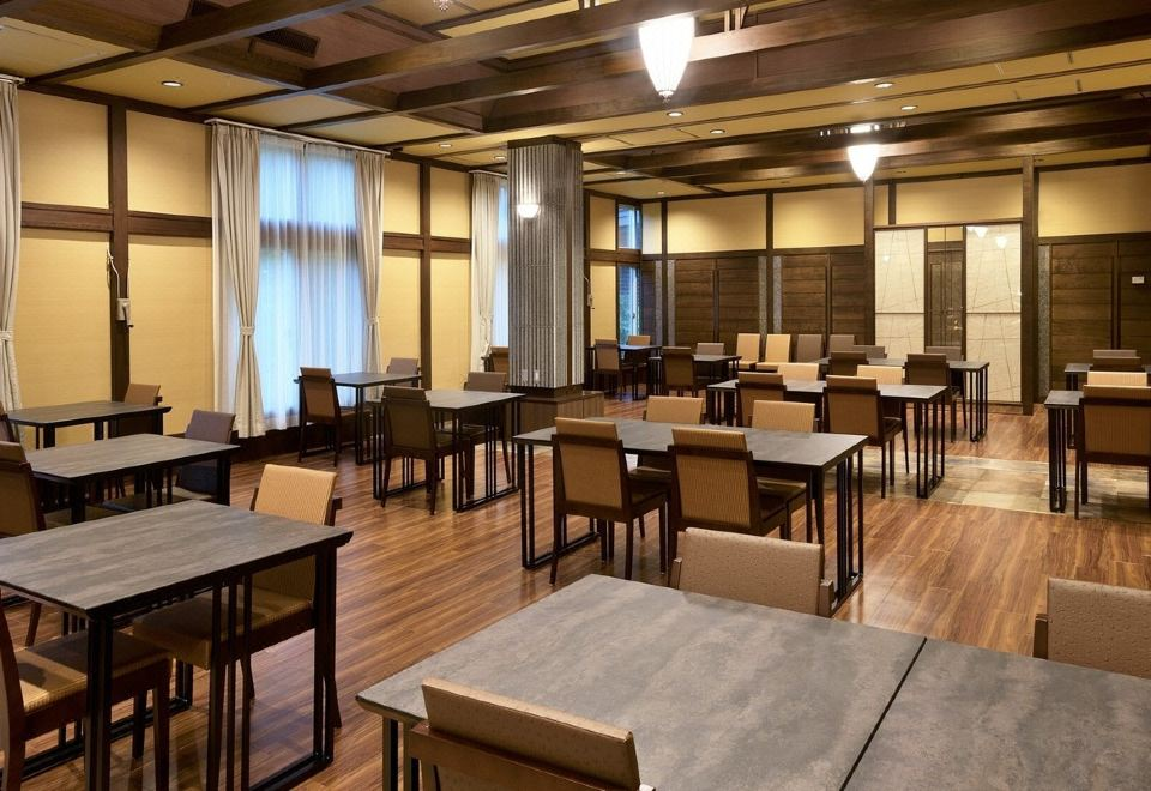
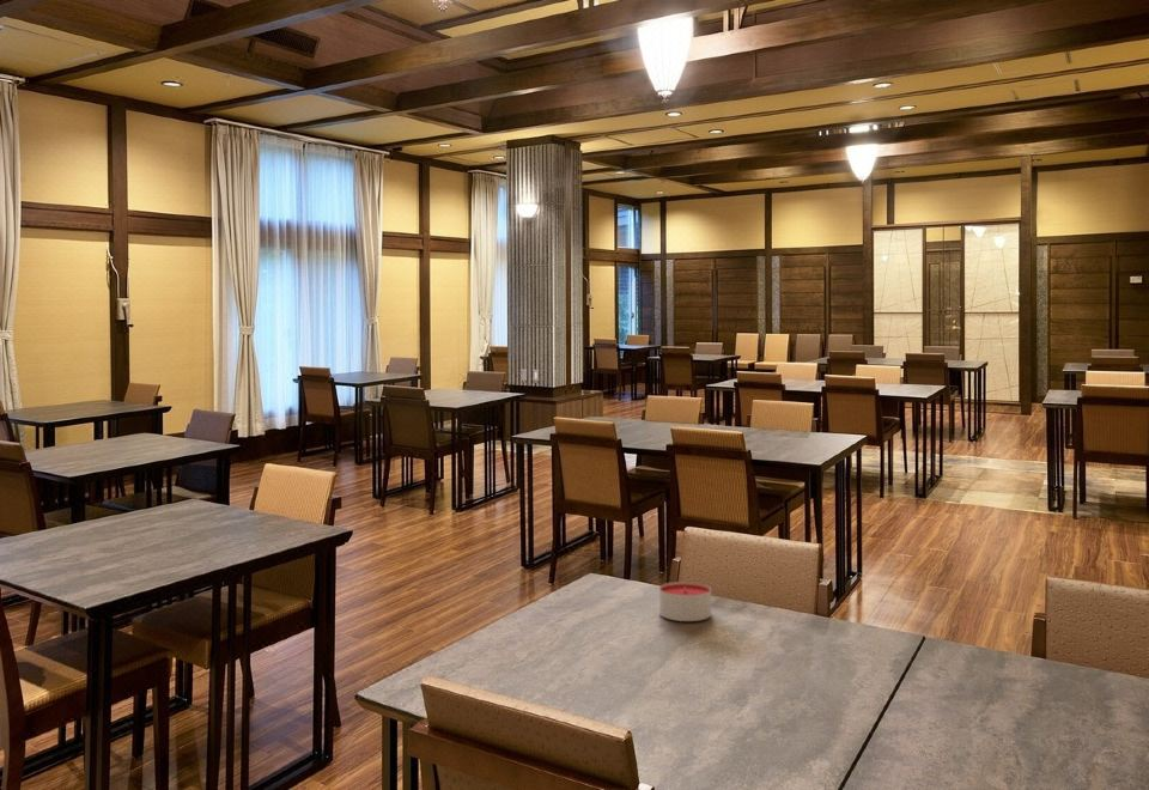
+ candle (685, 600)
